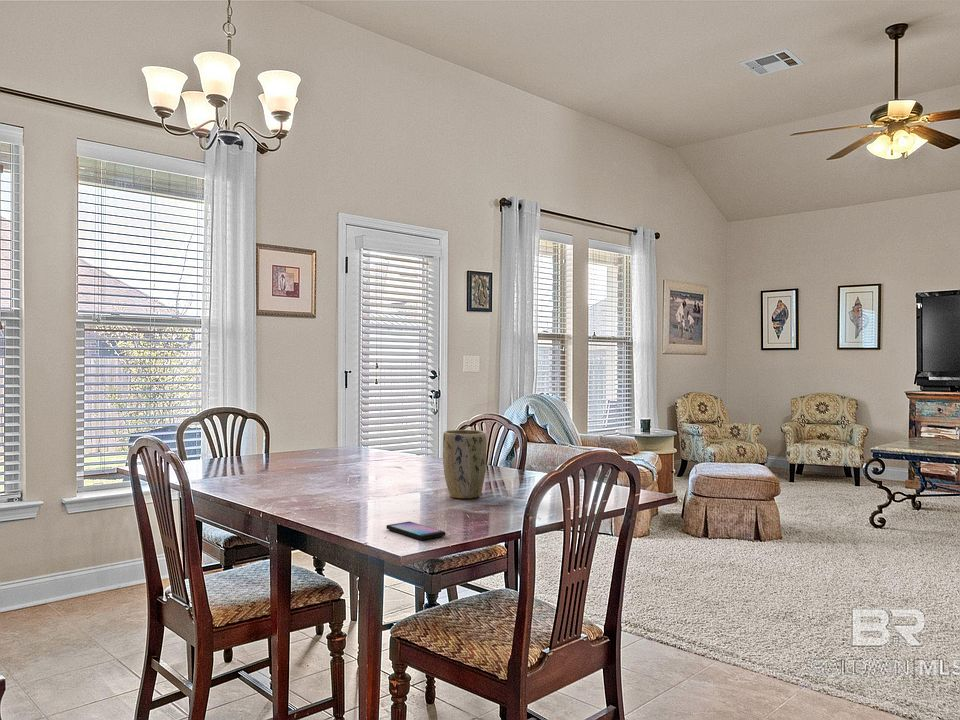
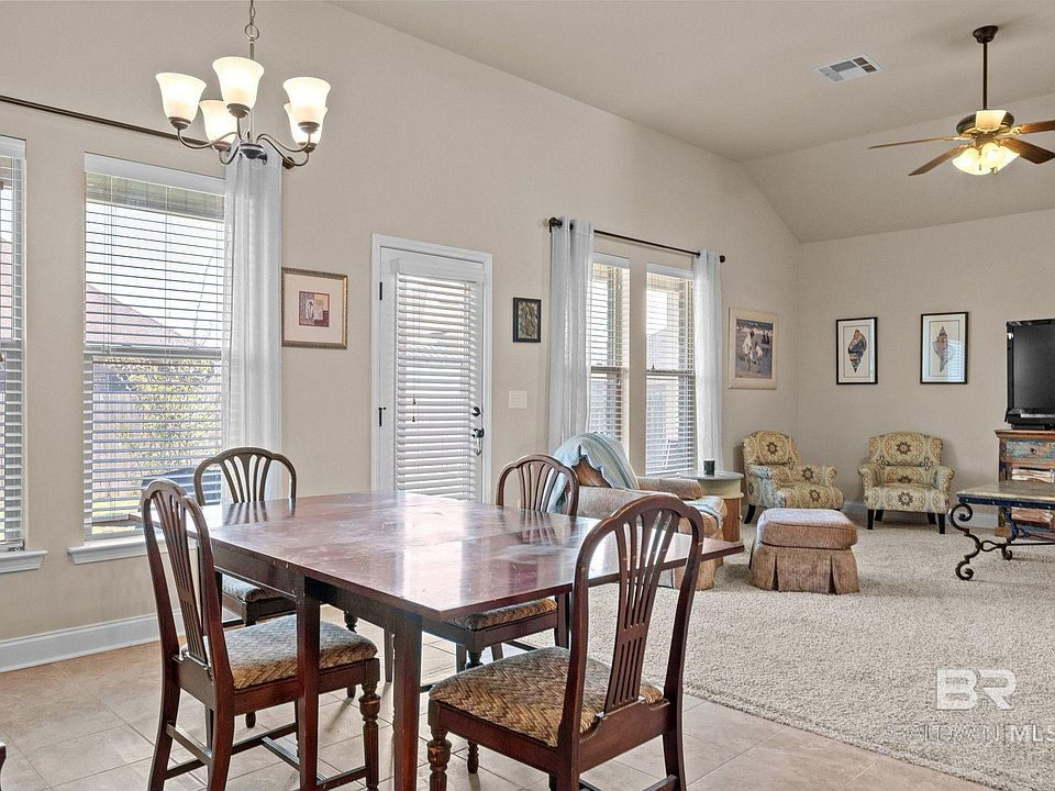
- smartphone (415, 530)
- plant pot (464, 463)
